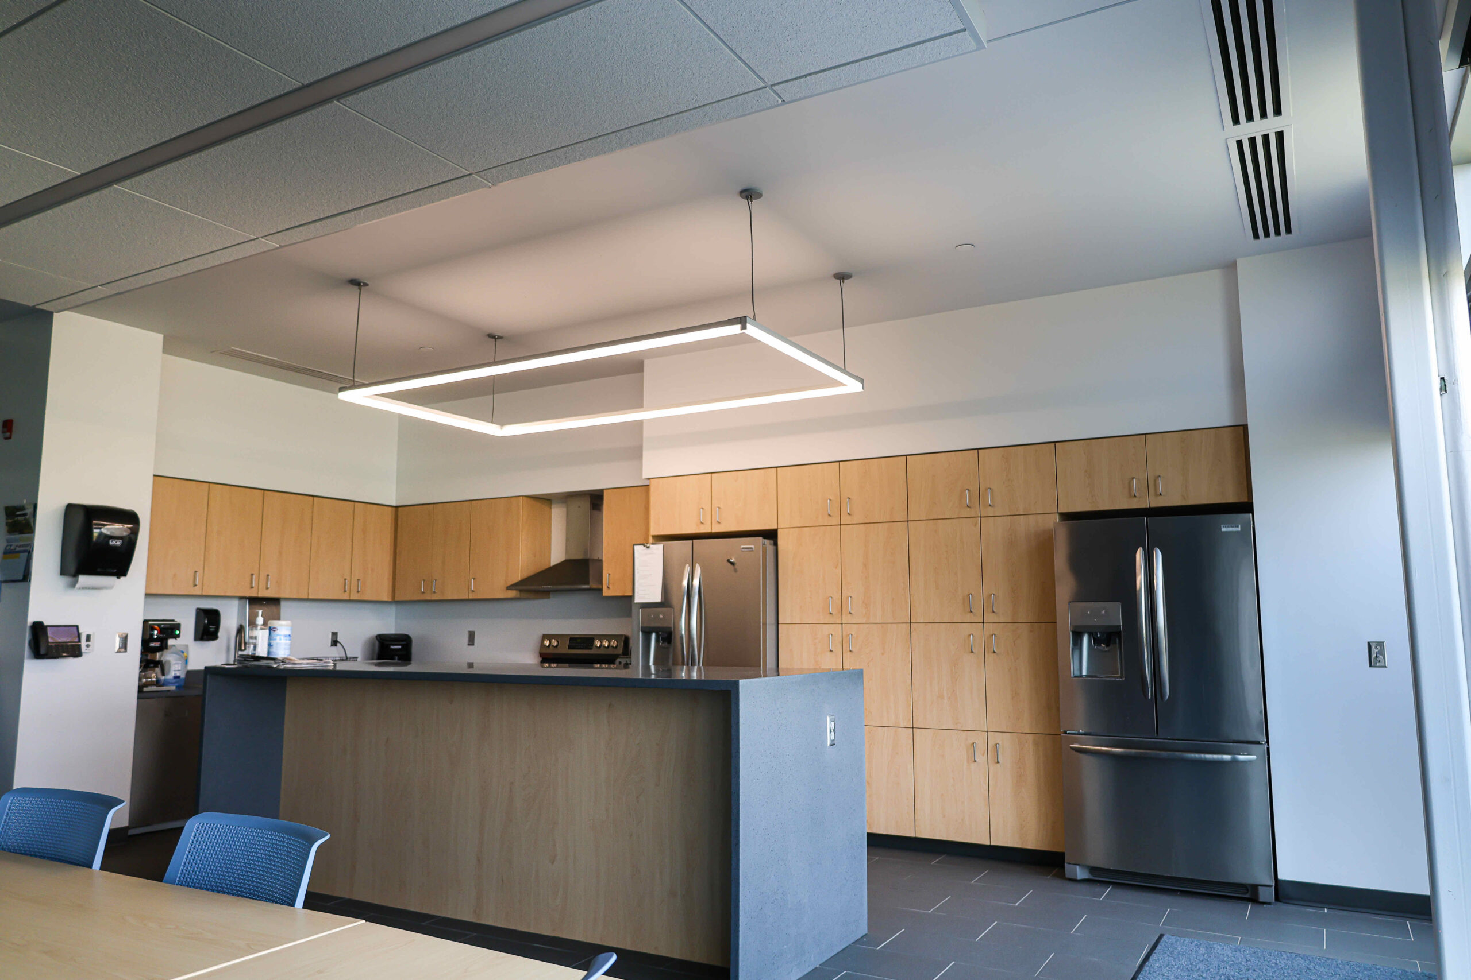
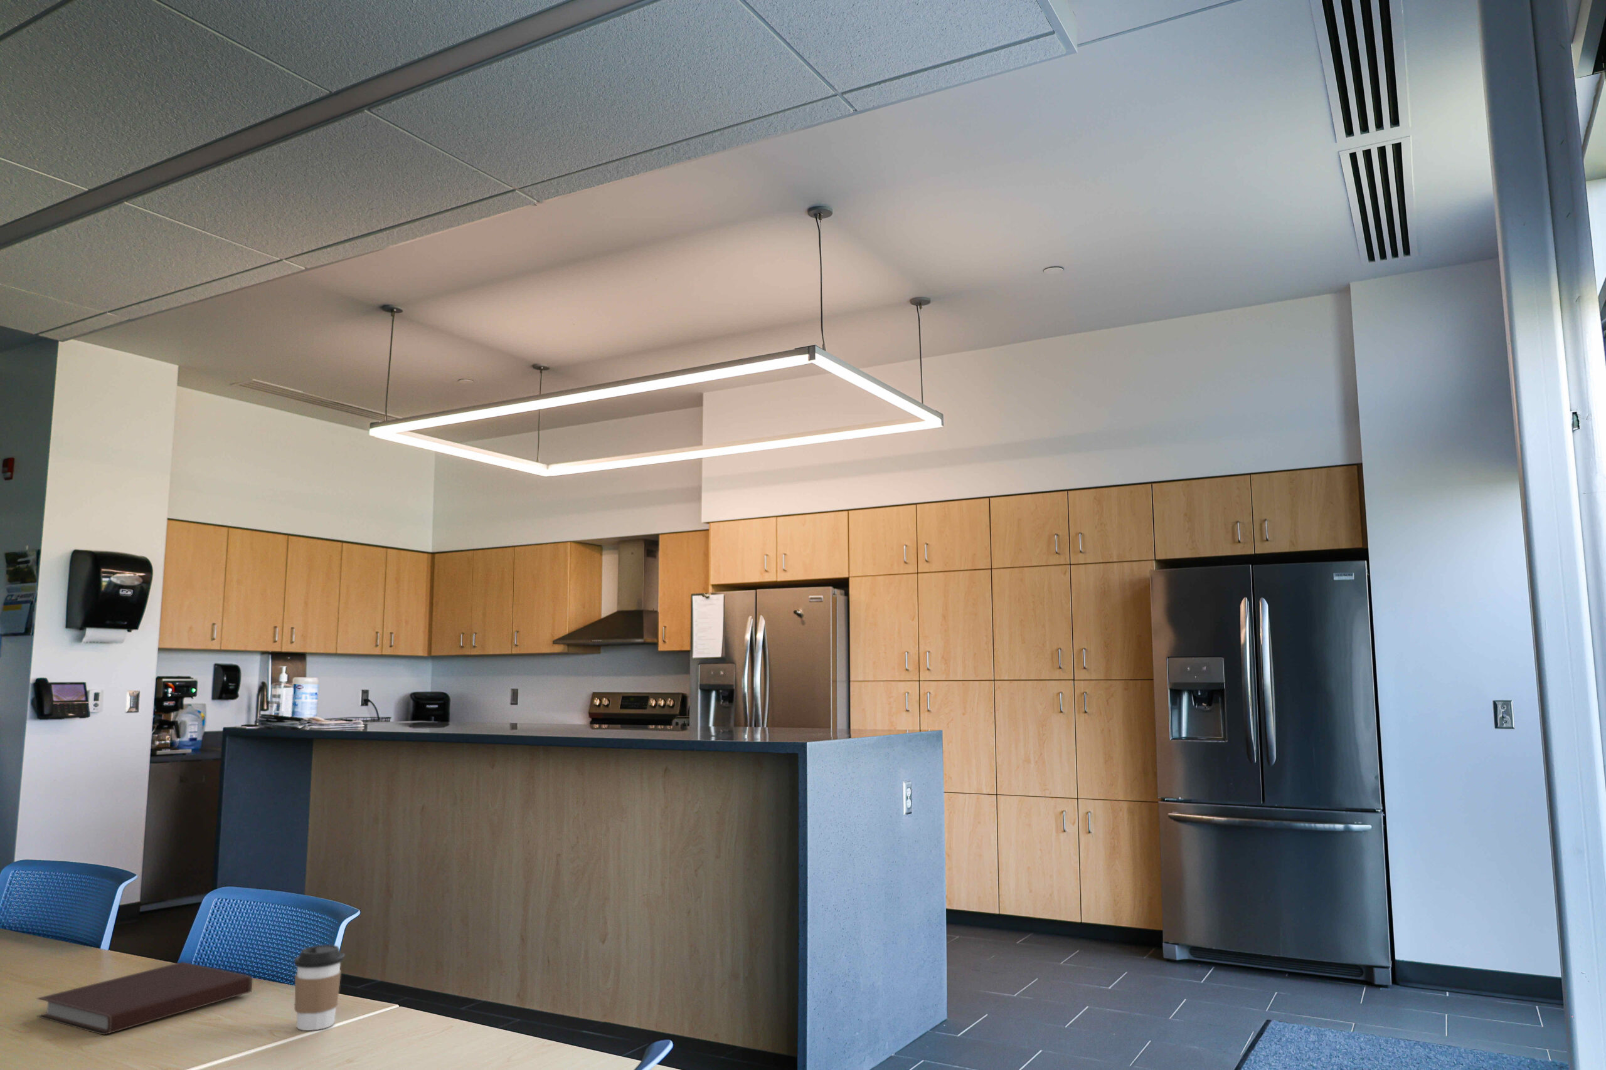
+ coffee cup (318, 986)
+ notebook (147, 996)
